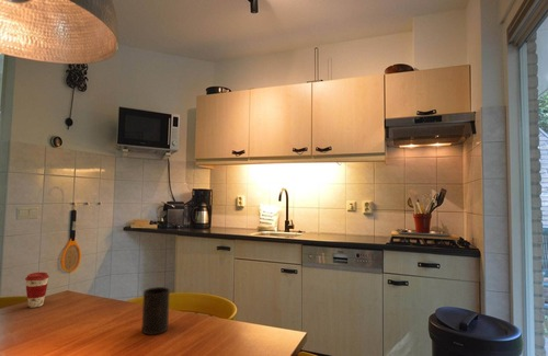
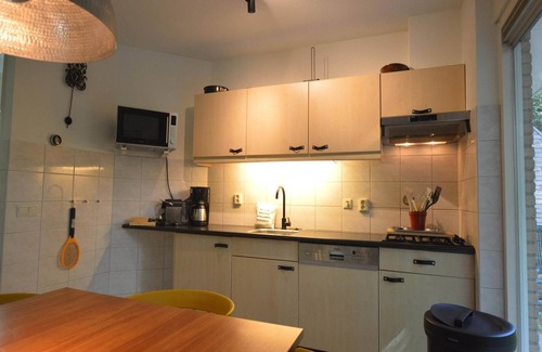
- coffee cup (36, 289)
- cup (156, 309)
